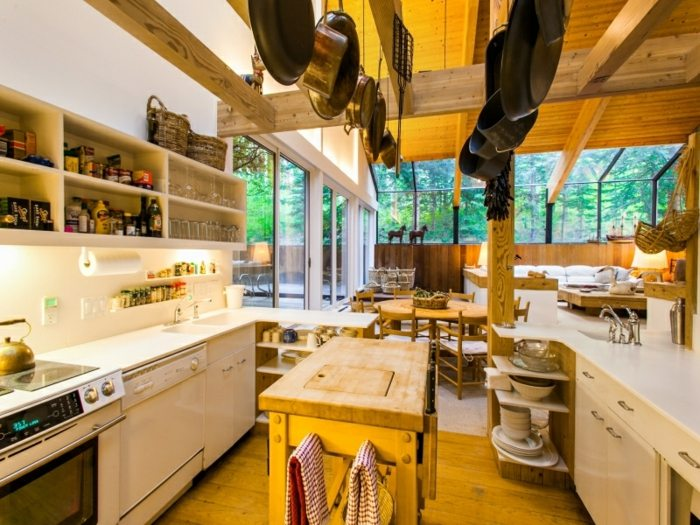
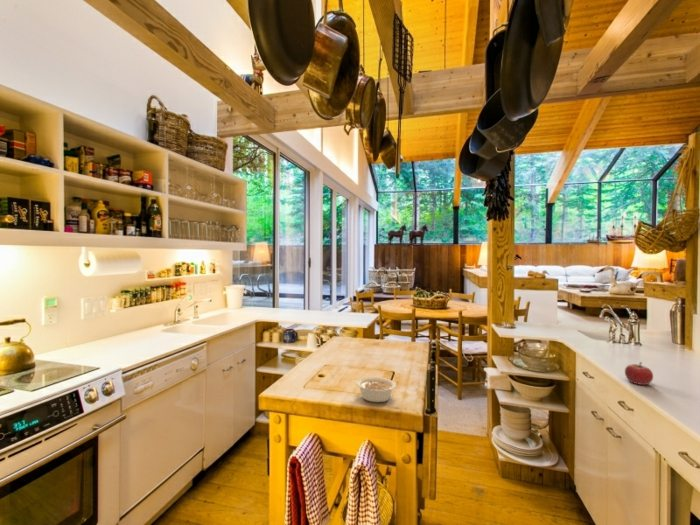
+ legume (377, 389)
+ fruit (638, 372)
